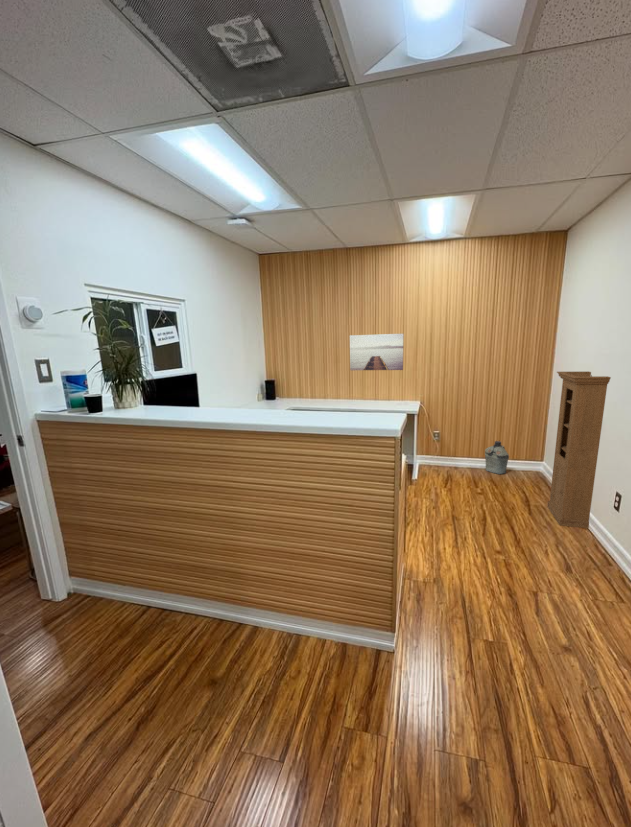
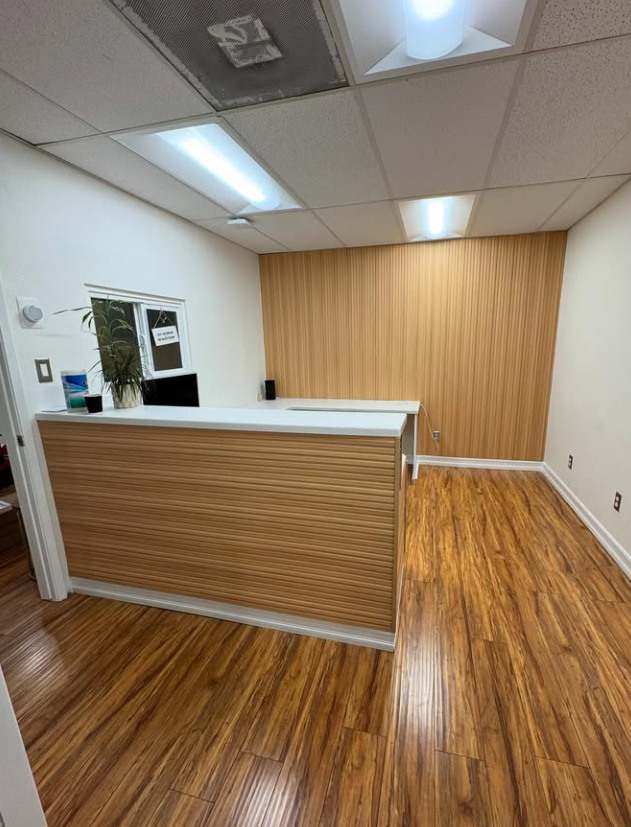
- military canteen (496, 456)
- cabinet (572, 448)
- wall art (376, 352)
